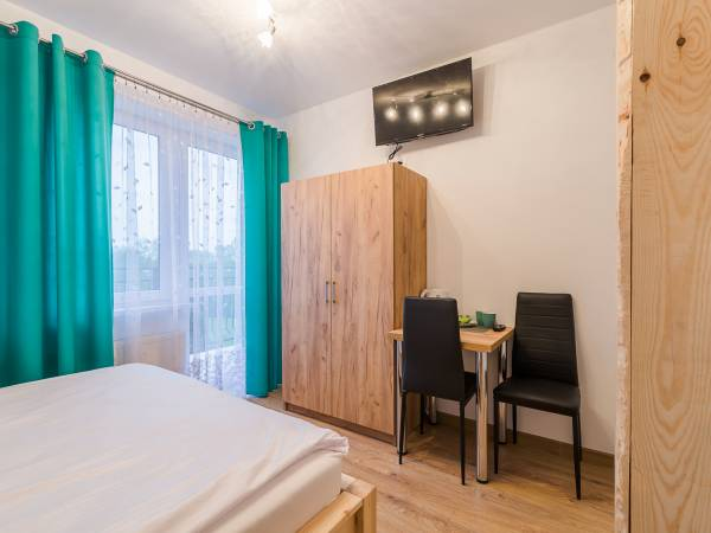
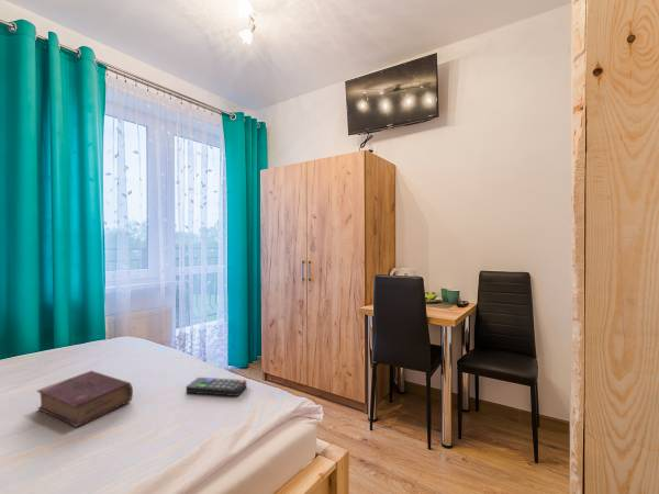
+ remote control (216, 385)
+ book (86, 395)
